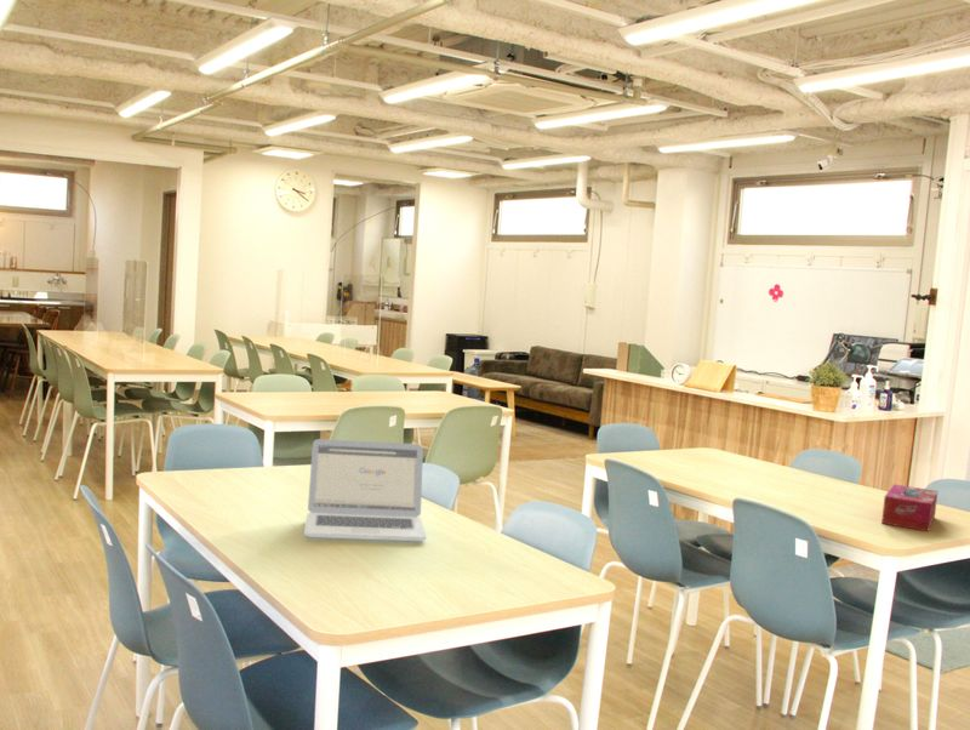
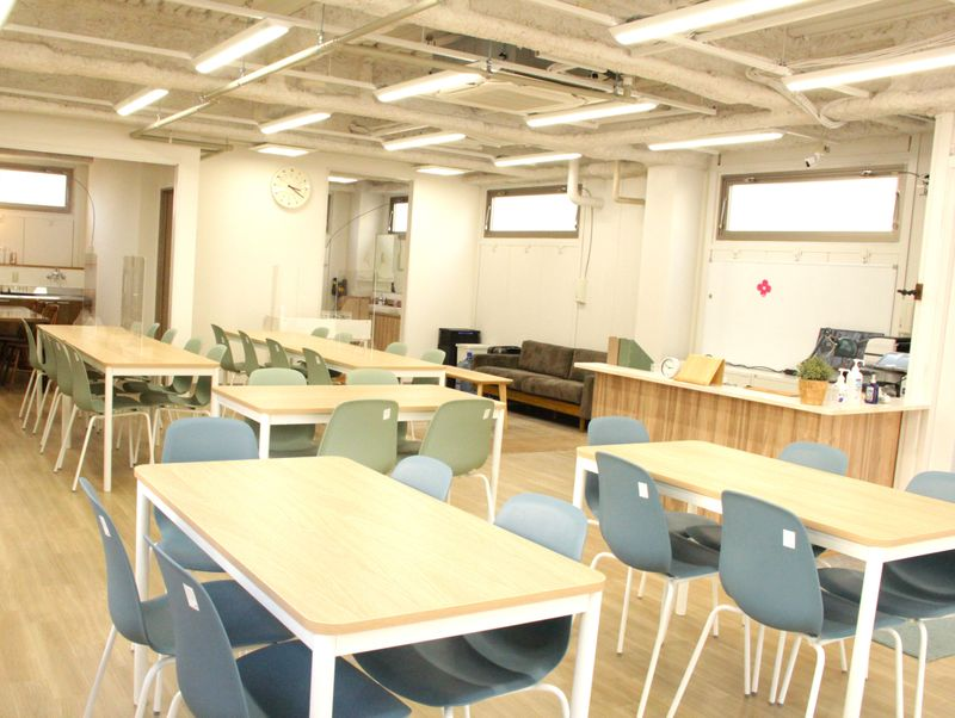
- laptop (366, 489)
- tissue box (909, 506)
